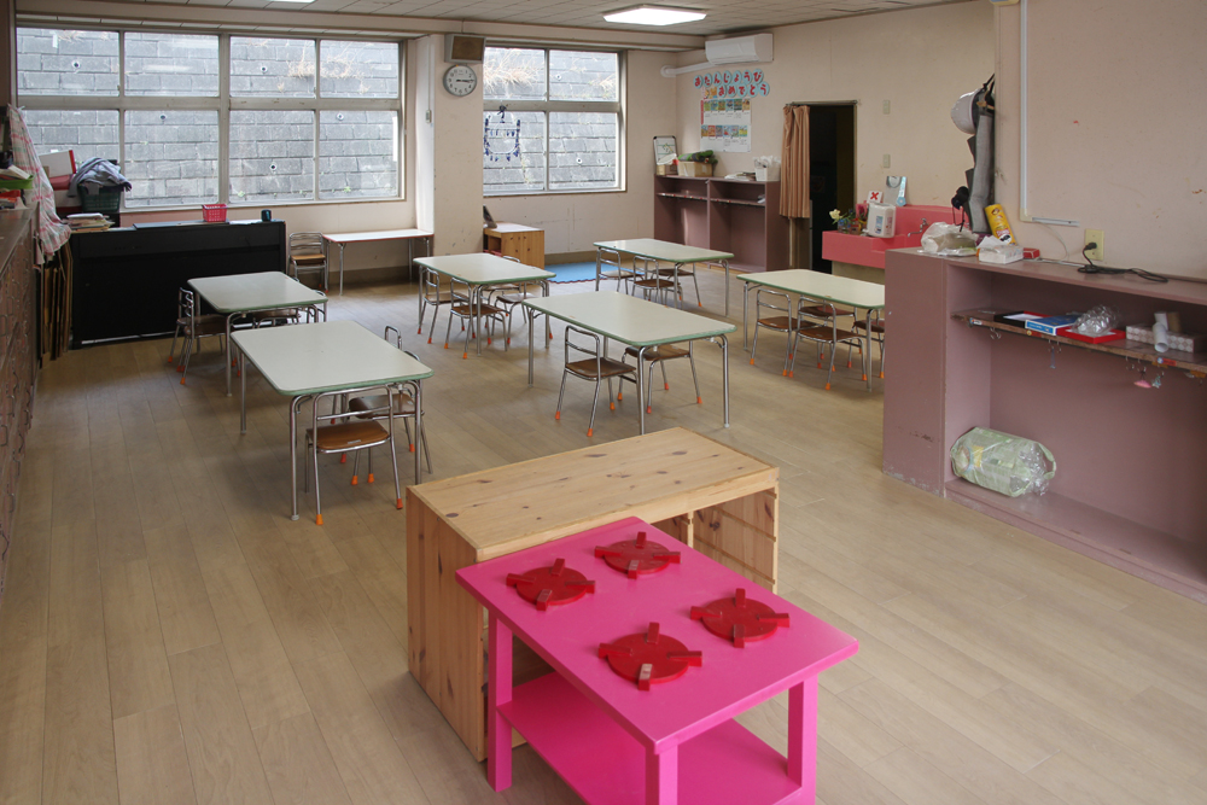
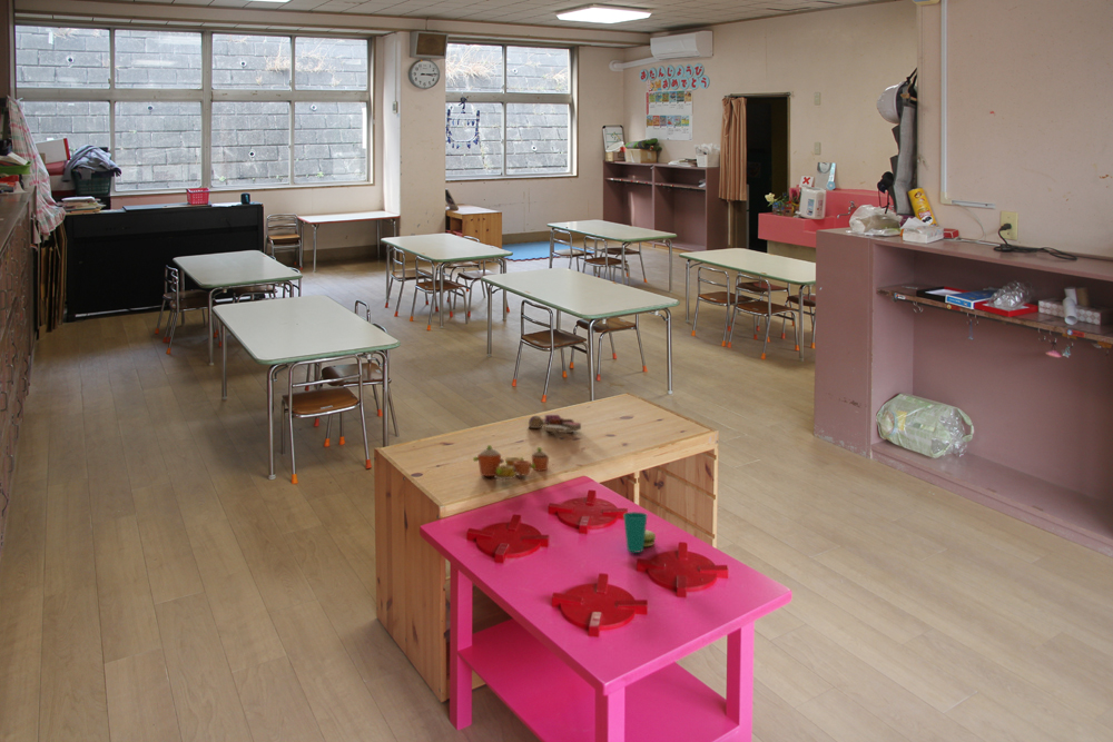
+ toy tea set (513, 457)
+ toy food set (553, 422)
+ cup (639, 530)
